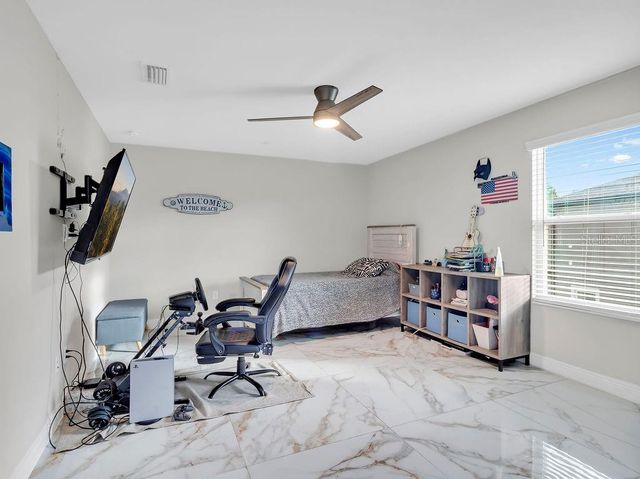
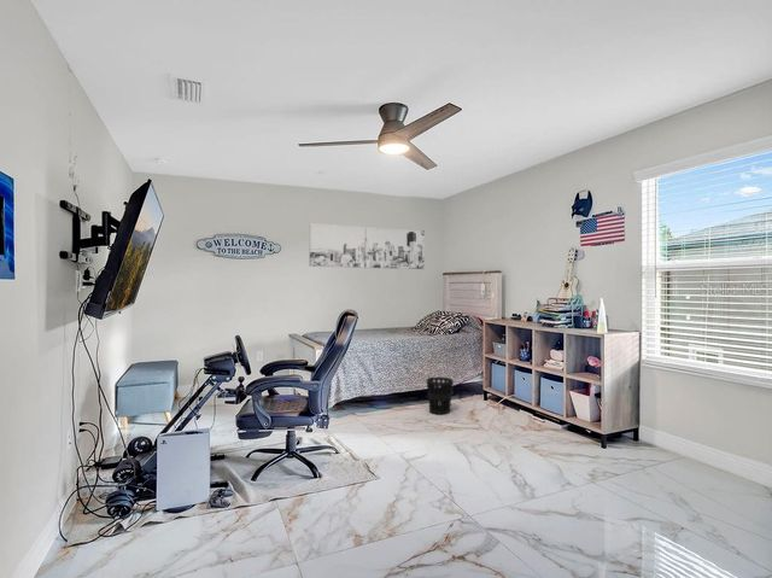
+ wall art (369, 247)
+ wastebasket (439, 395)
